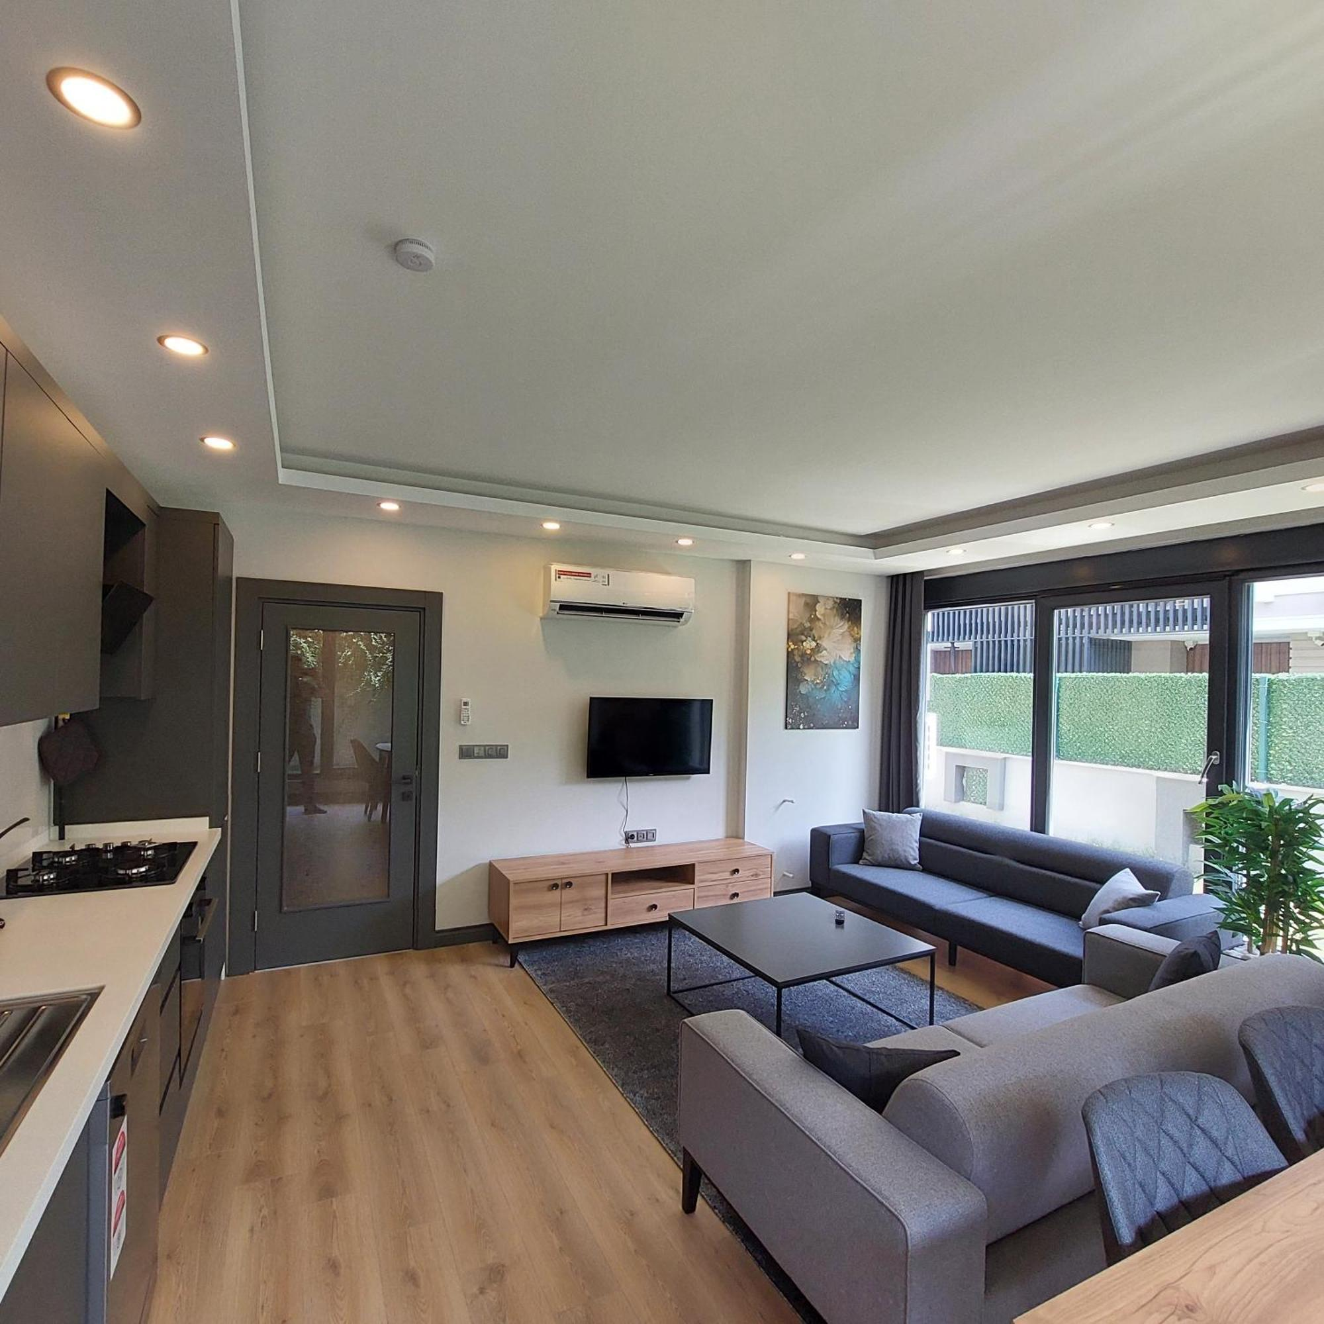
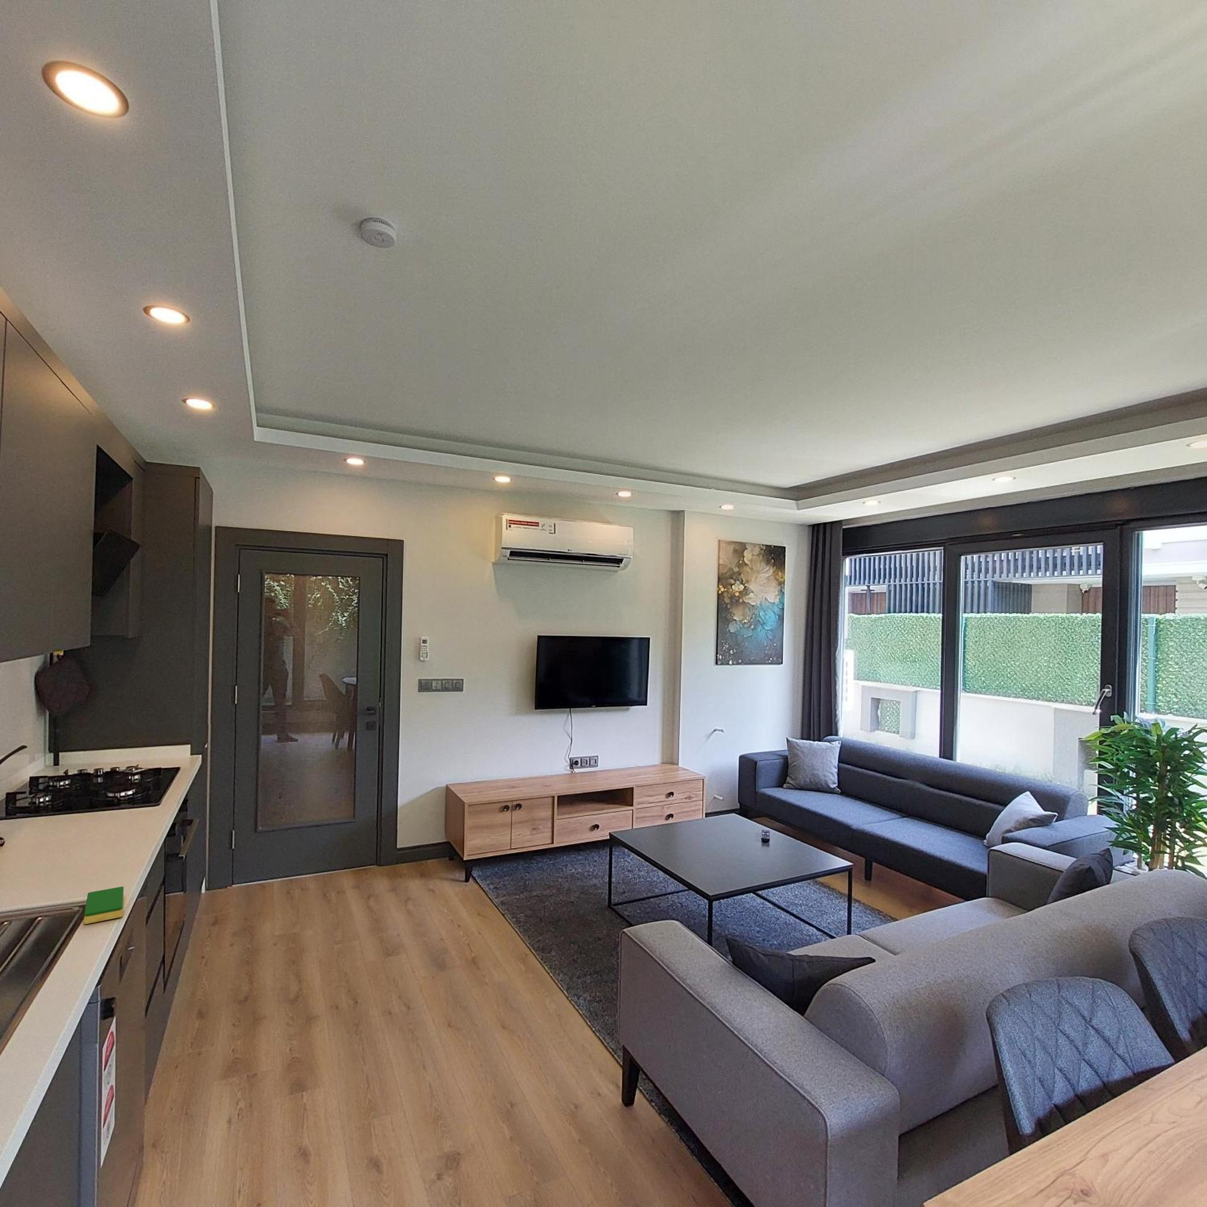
+ dish sponge (104, 904)
